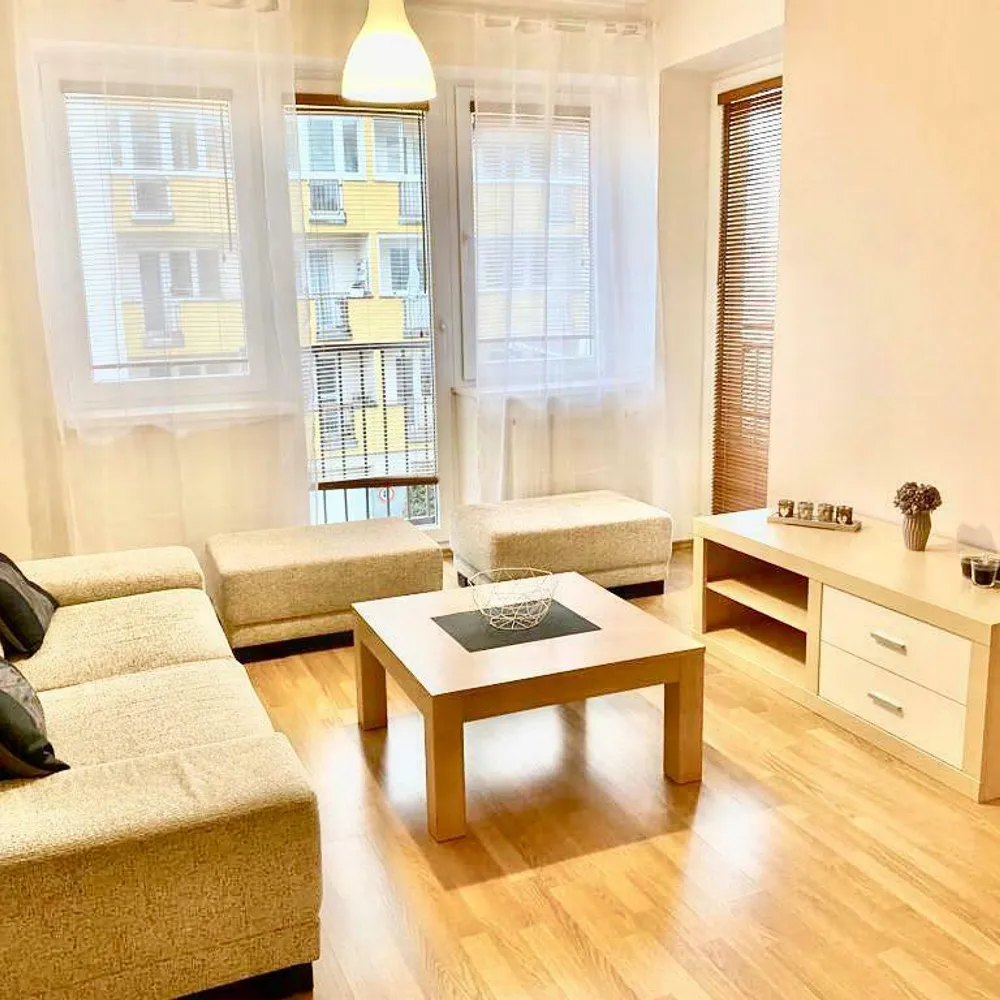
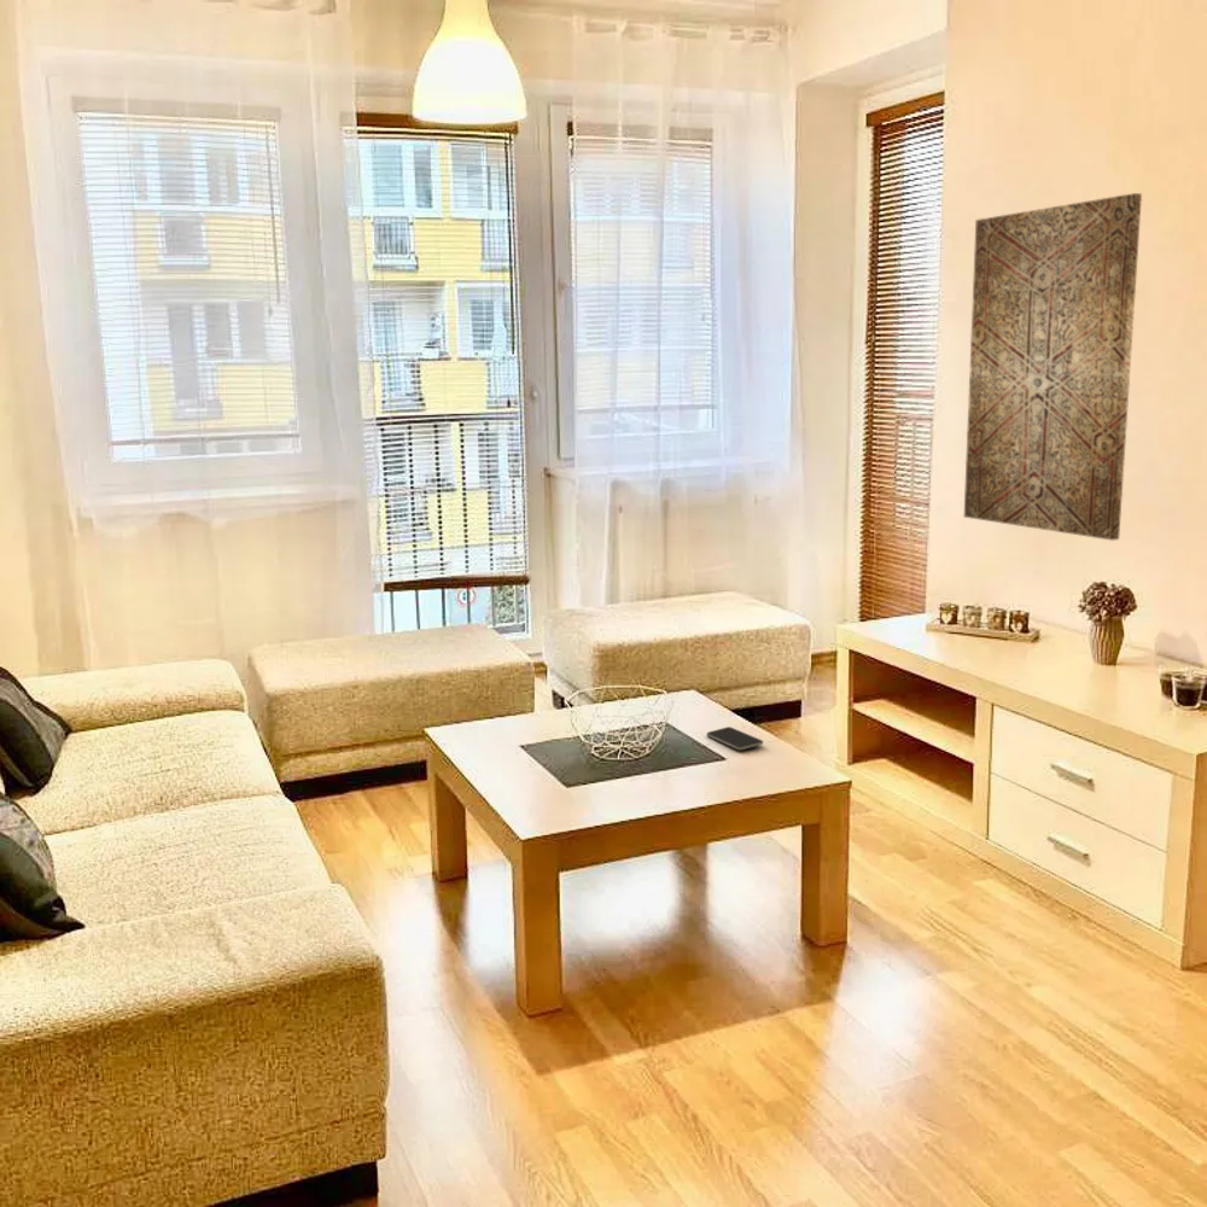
+ wall art (1044, 371)
+ smartphone (734, 737)
